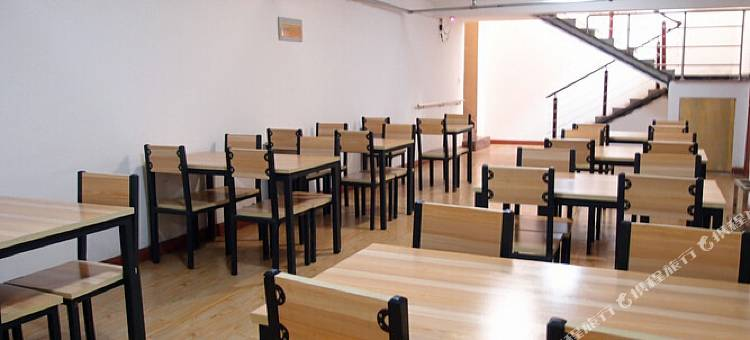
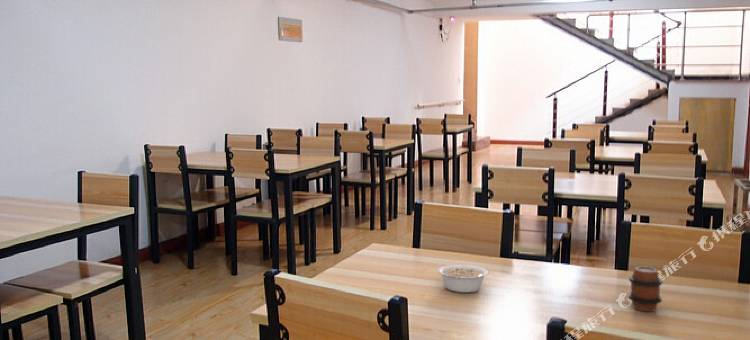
+ legume (464, 277)
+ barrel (645, 288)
